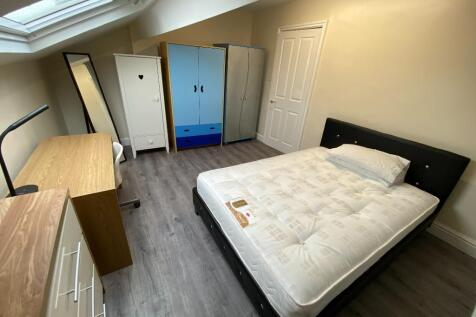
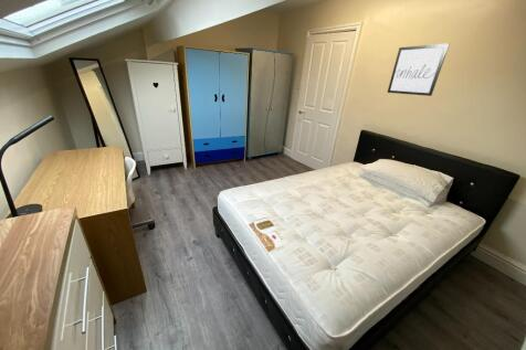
+ wall art (414, 71)
